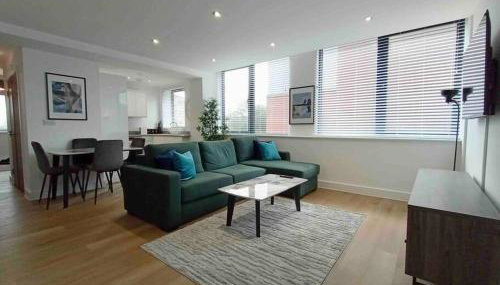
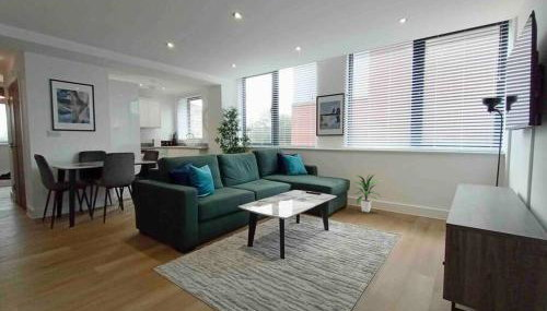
+ indoor plant (365, 191)
